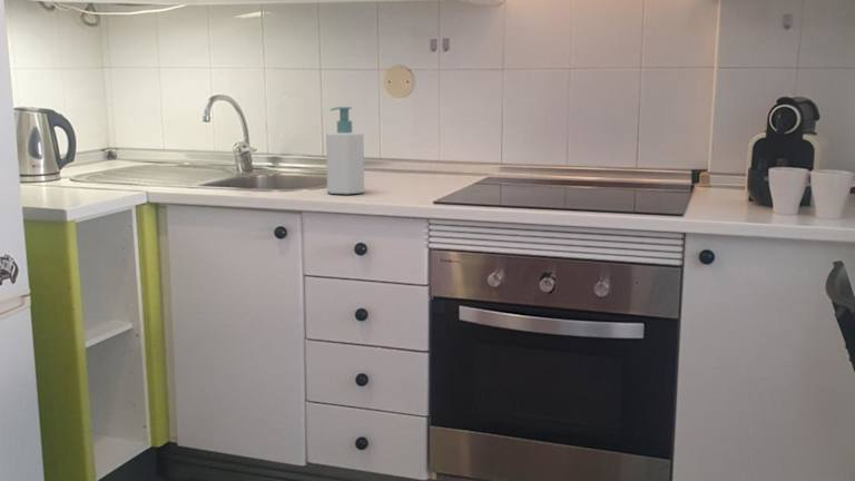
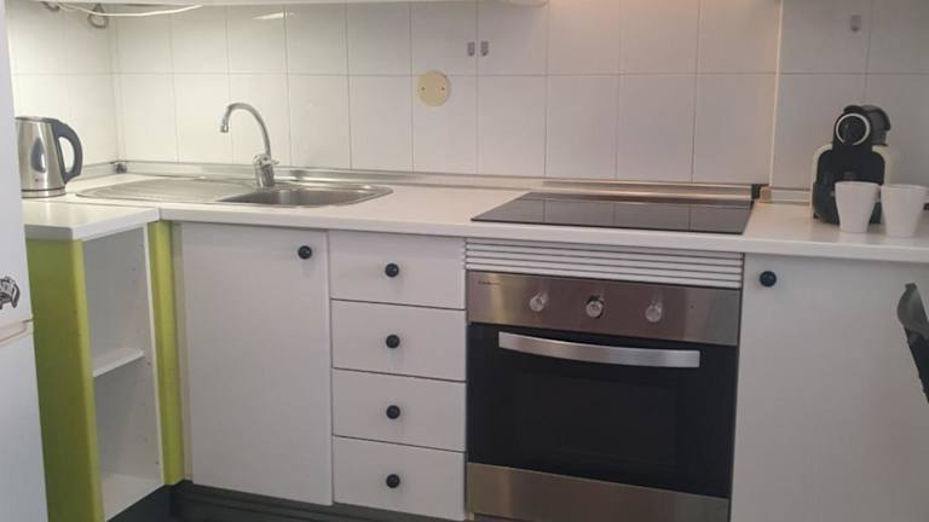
- soap bottle (344, 149)
